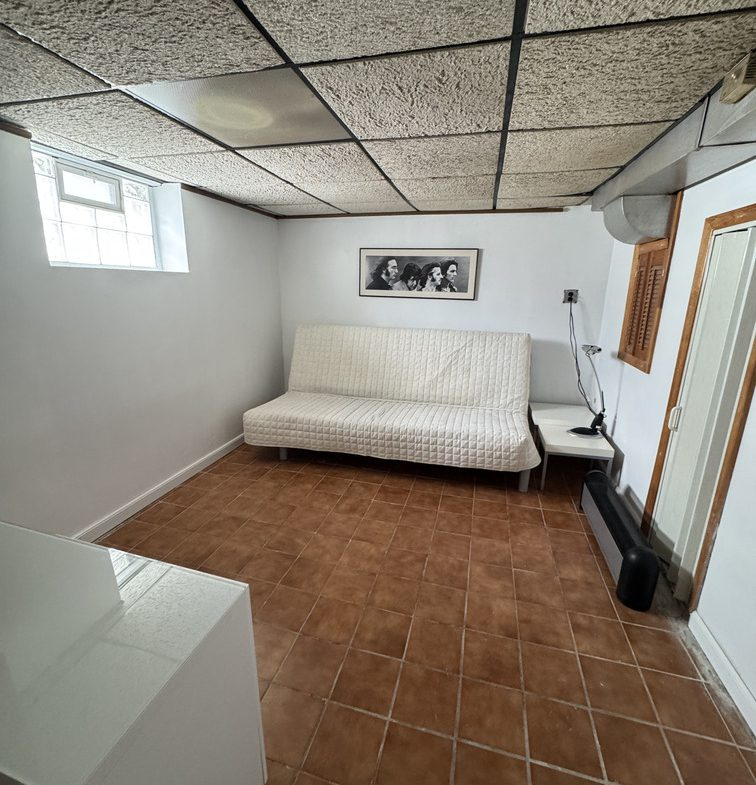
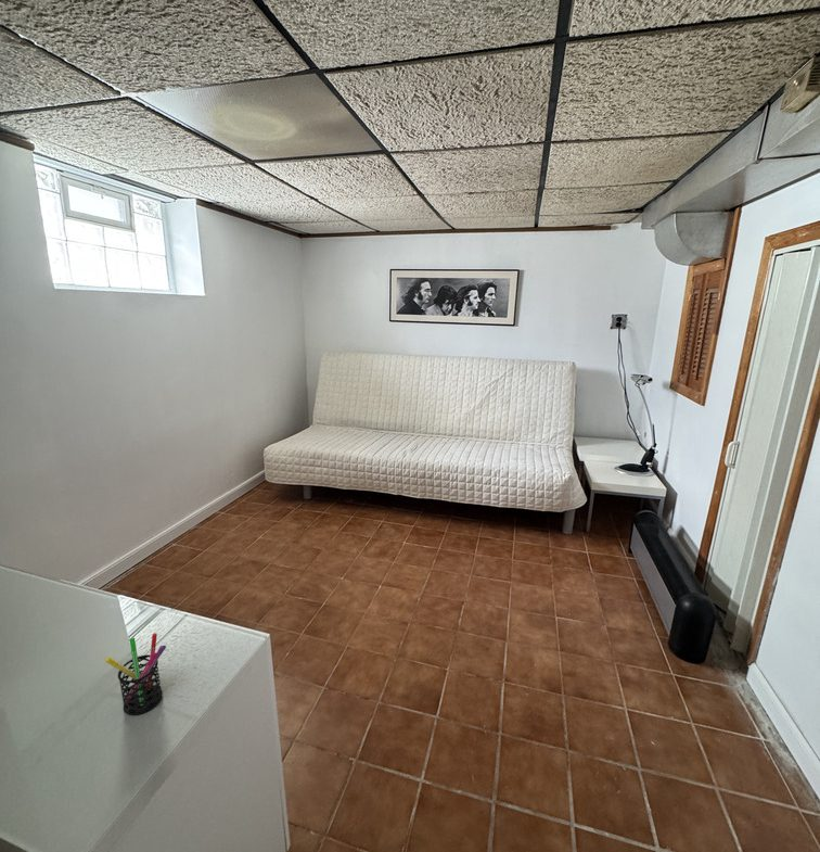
+ pen holder (140, 667)
